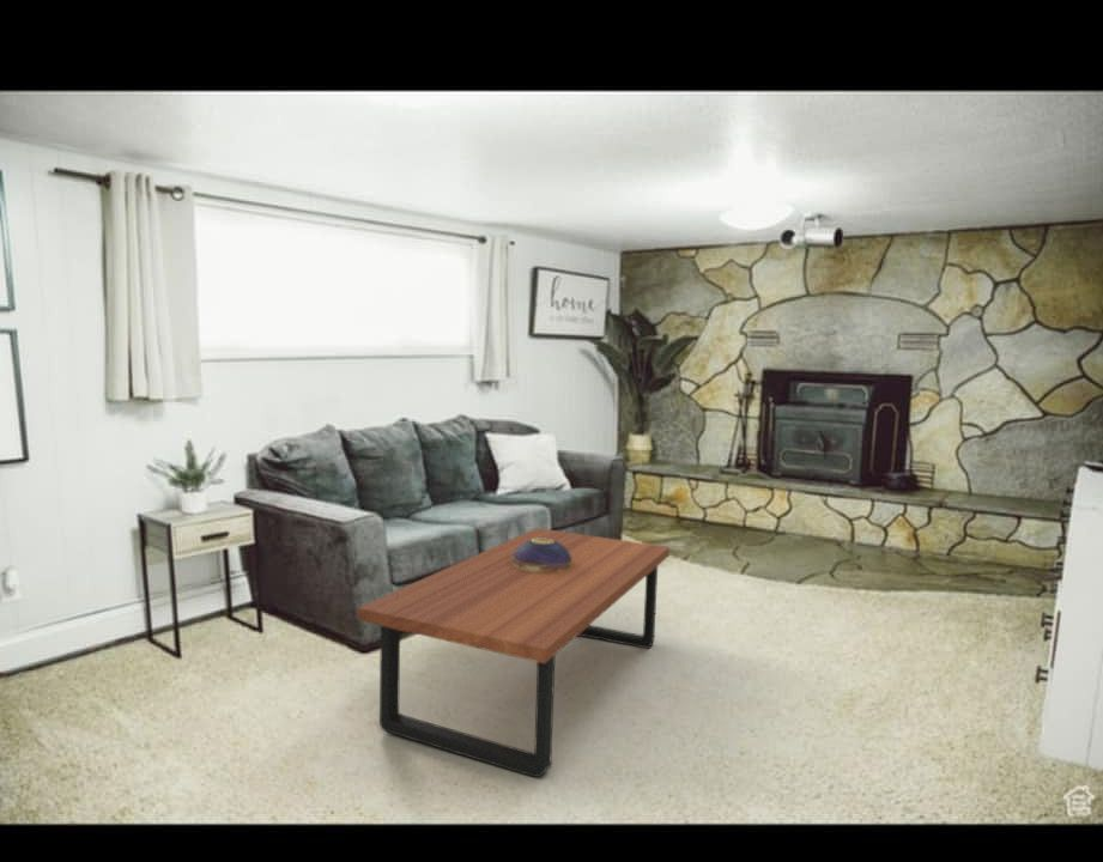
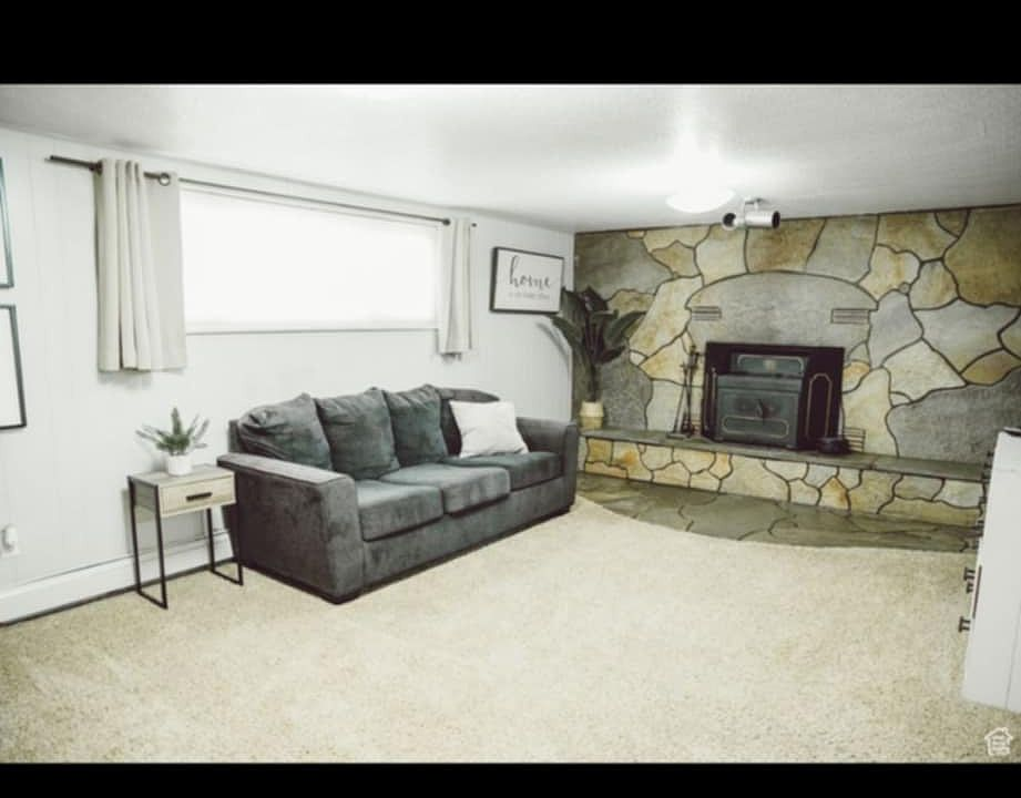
- coffee table (538, 627)
- decorative bowl (541, 551)
